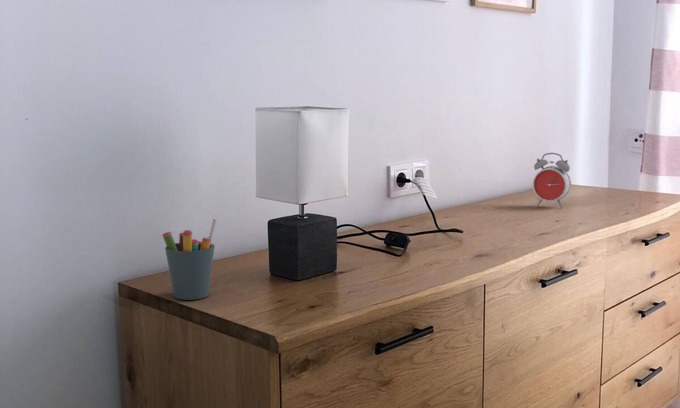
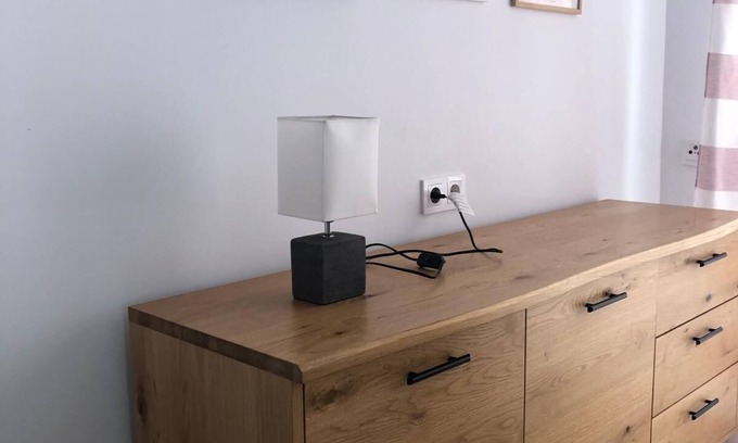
- pen holder (190, 258)
- alarm clock (551, 179)
